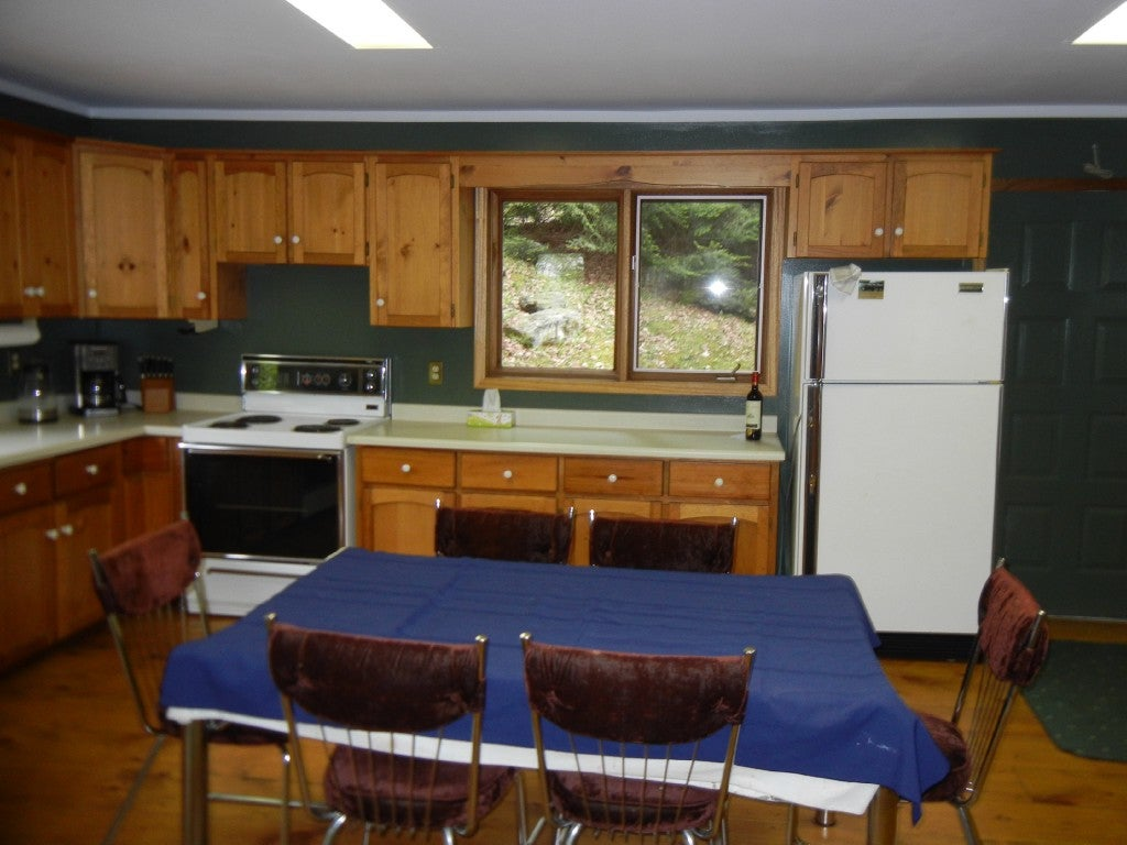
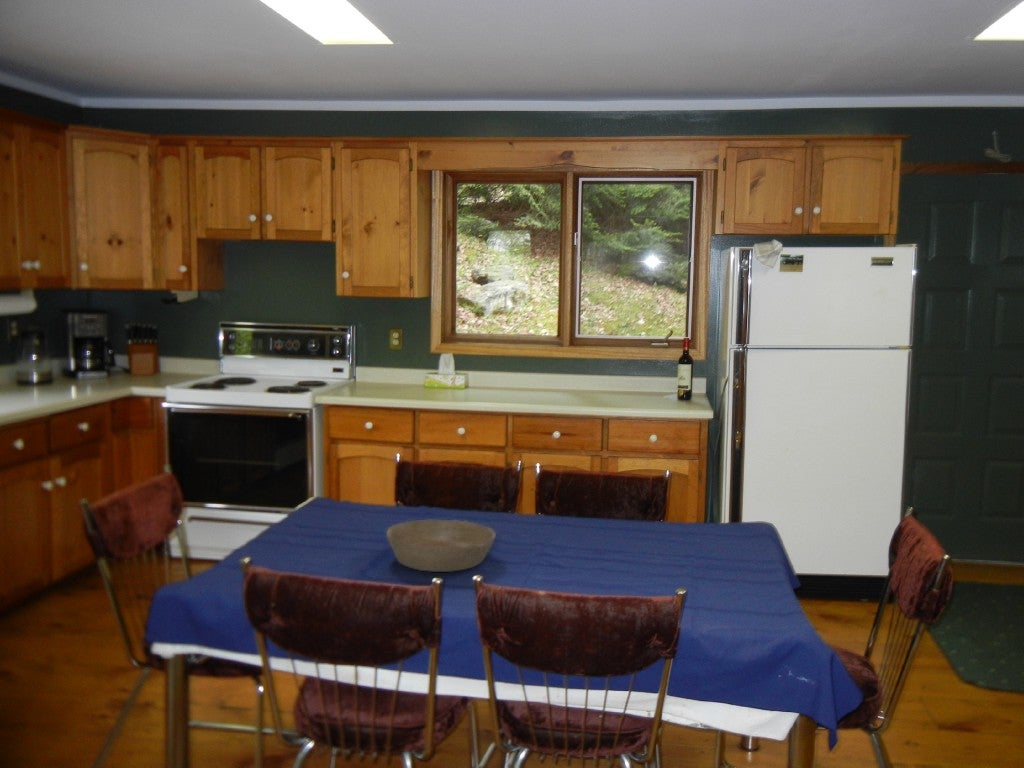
+ bowl (441, 545)
